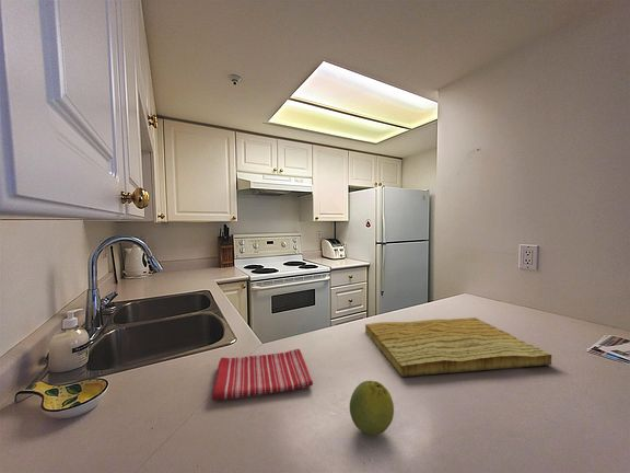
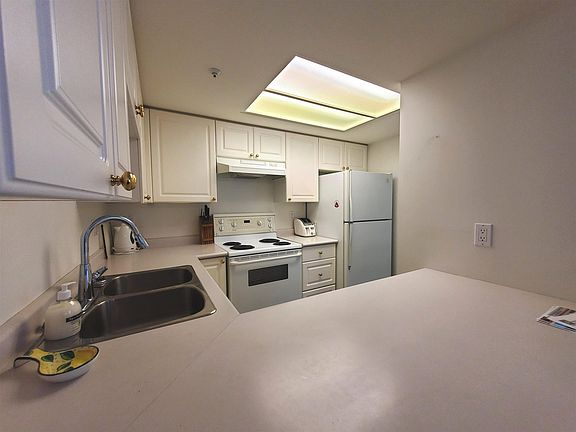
- dish towel (262, 371)
- cutting board (445, 339)
- fruit (371, 405)
